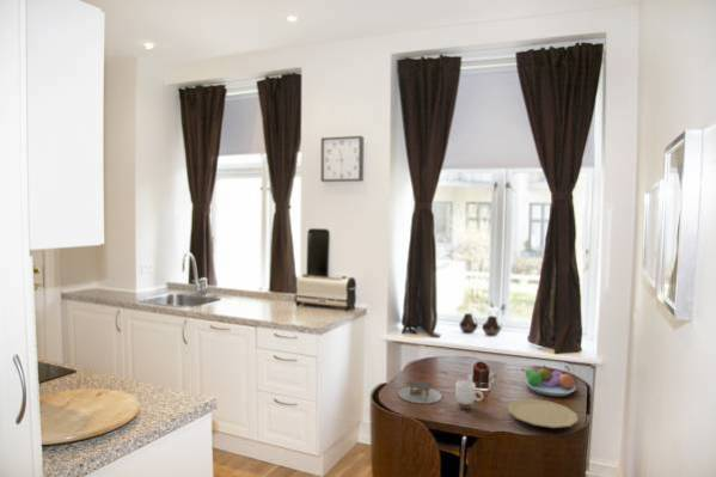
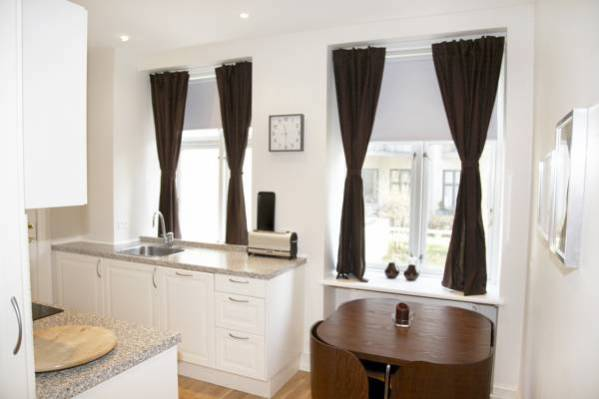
- napkin holder (420, 390)
- mug (469, 396)
- plate (541, 415)
- fruit bowl (547, 379)
